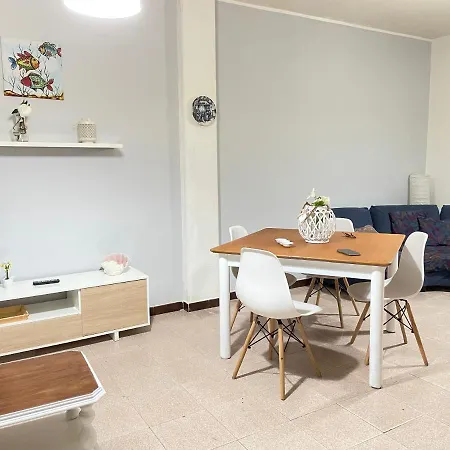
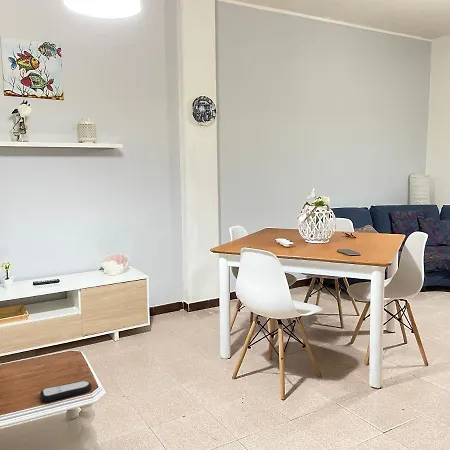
+ remote control (66, 390)
